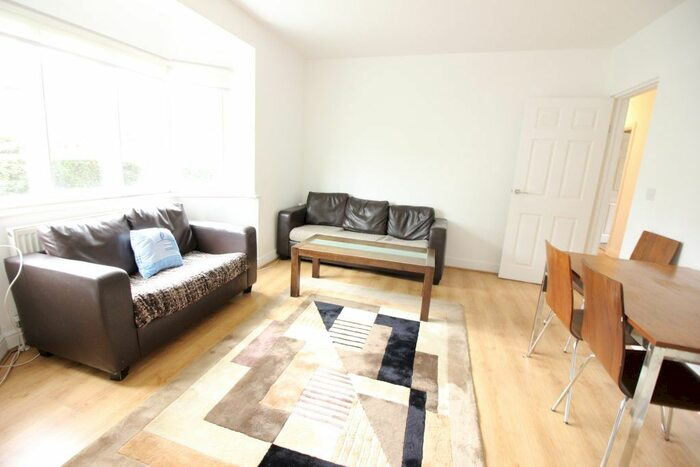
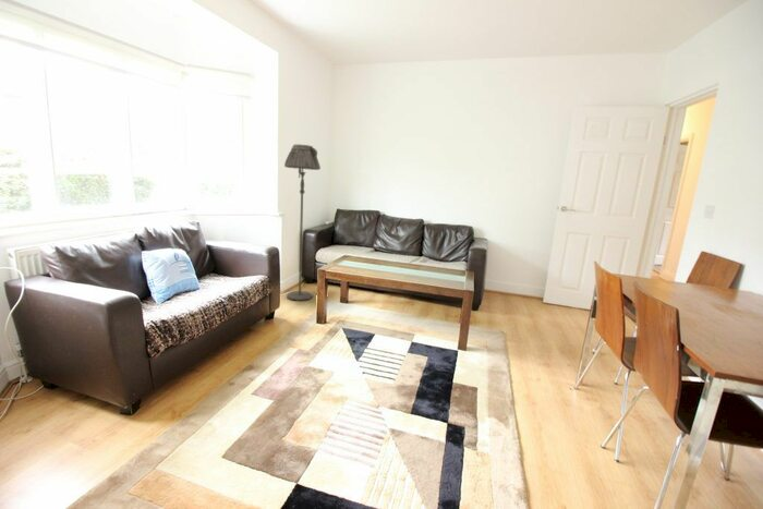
+ floor lamp (301, 223)
